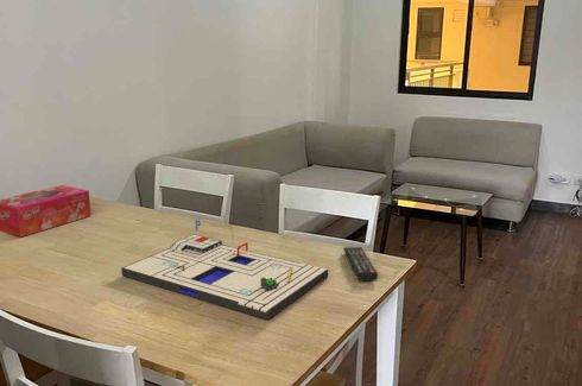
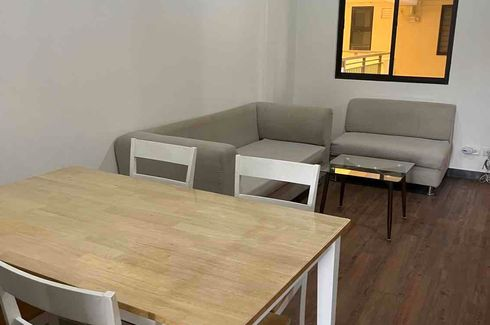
- board game (224, 258)
- remote control (359, 261)
- tissue box (43, 209)
